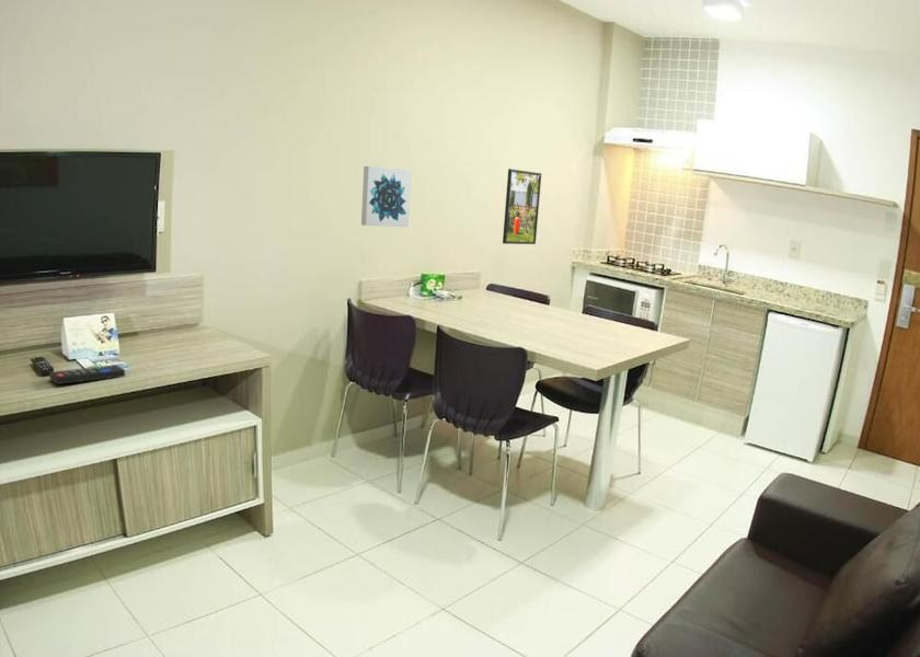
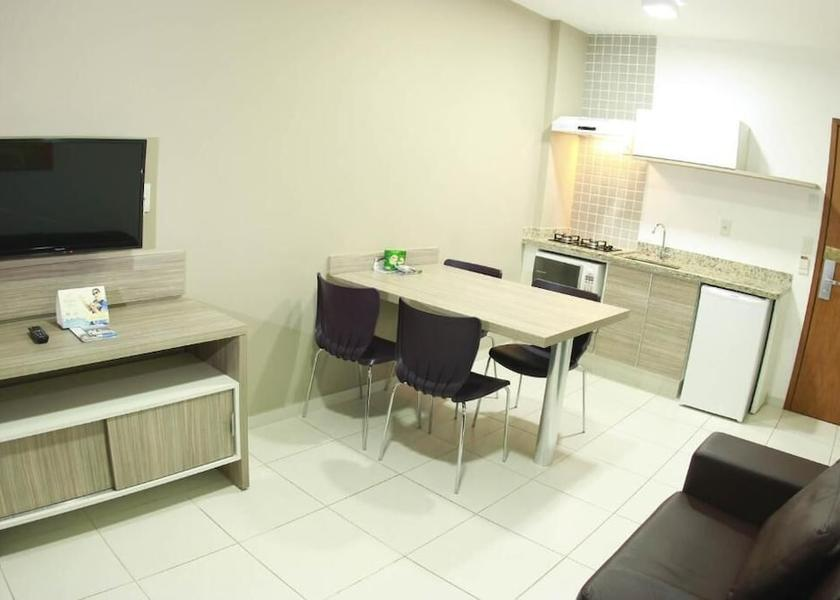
- remote control (88, 373)
- wall art (387, 197)
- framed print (521, 207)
